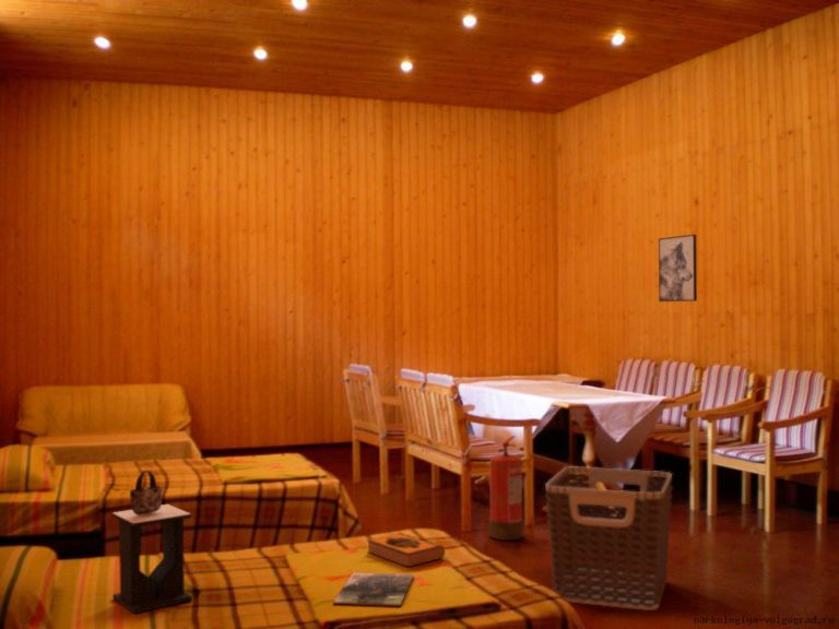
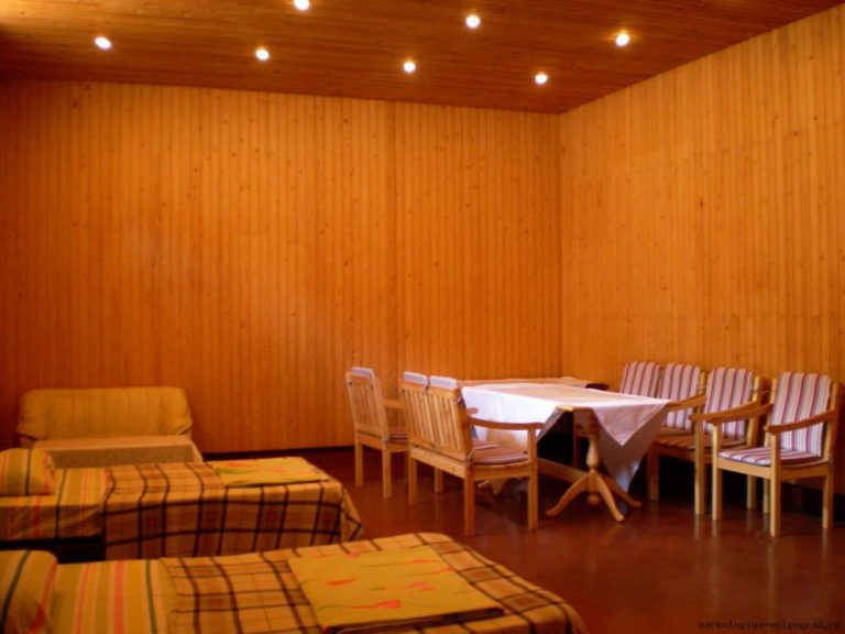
- fire extinguisher (506, 486)
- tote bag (149, 524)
- clothes hamper (611, 534)
- hardback book (405, 548)
- wall art (676, 269)
- magazine (375, 588)
